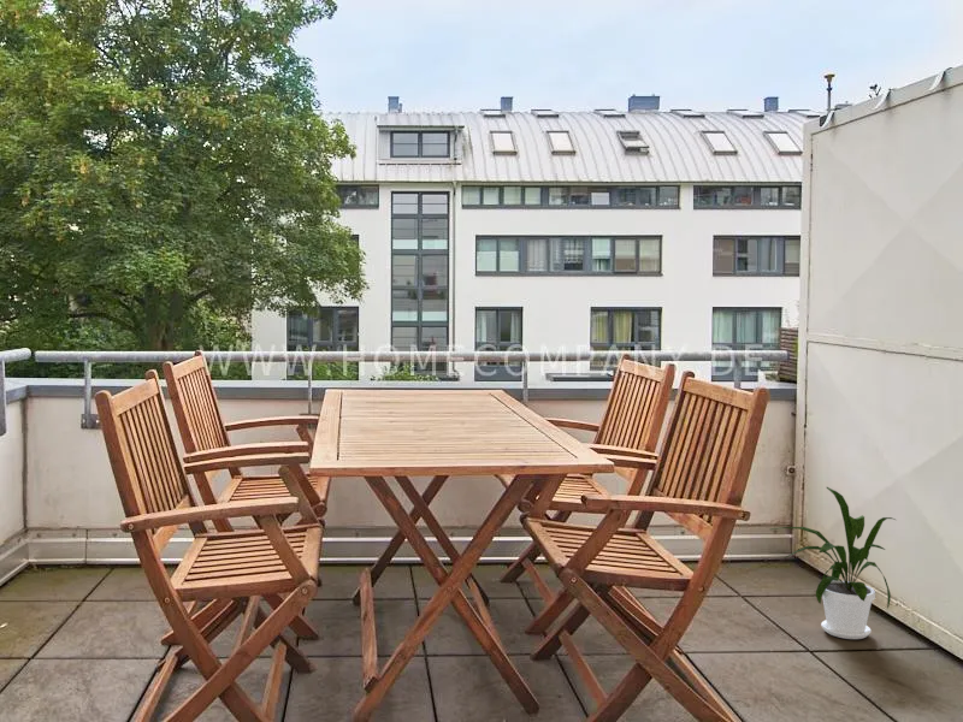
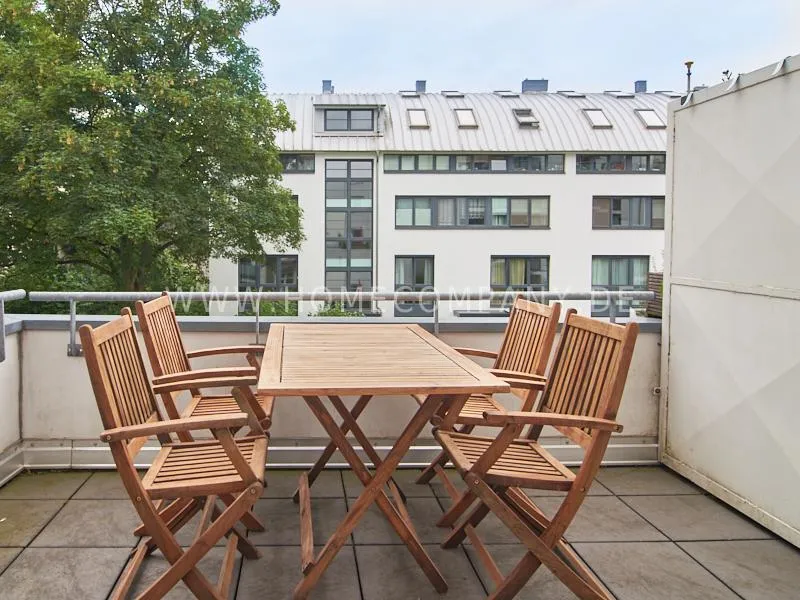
- house plant (844, 563)
